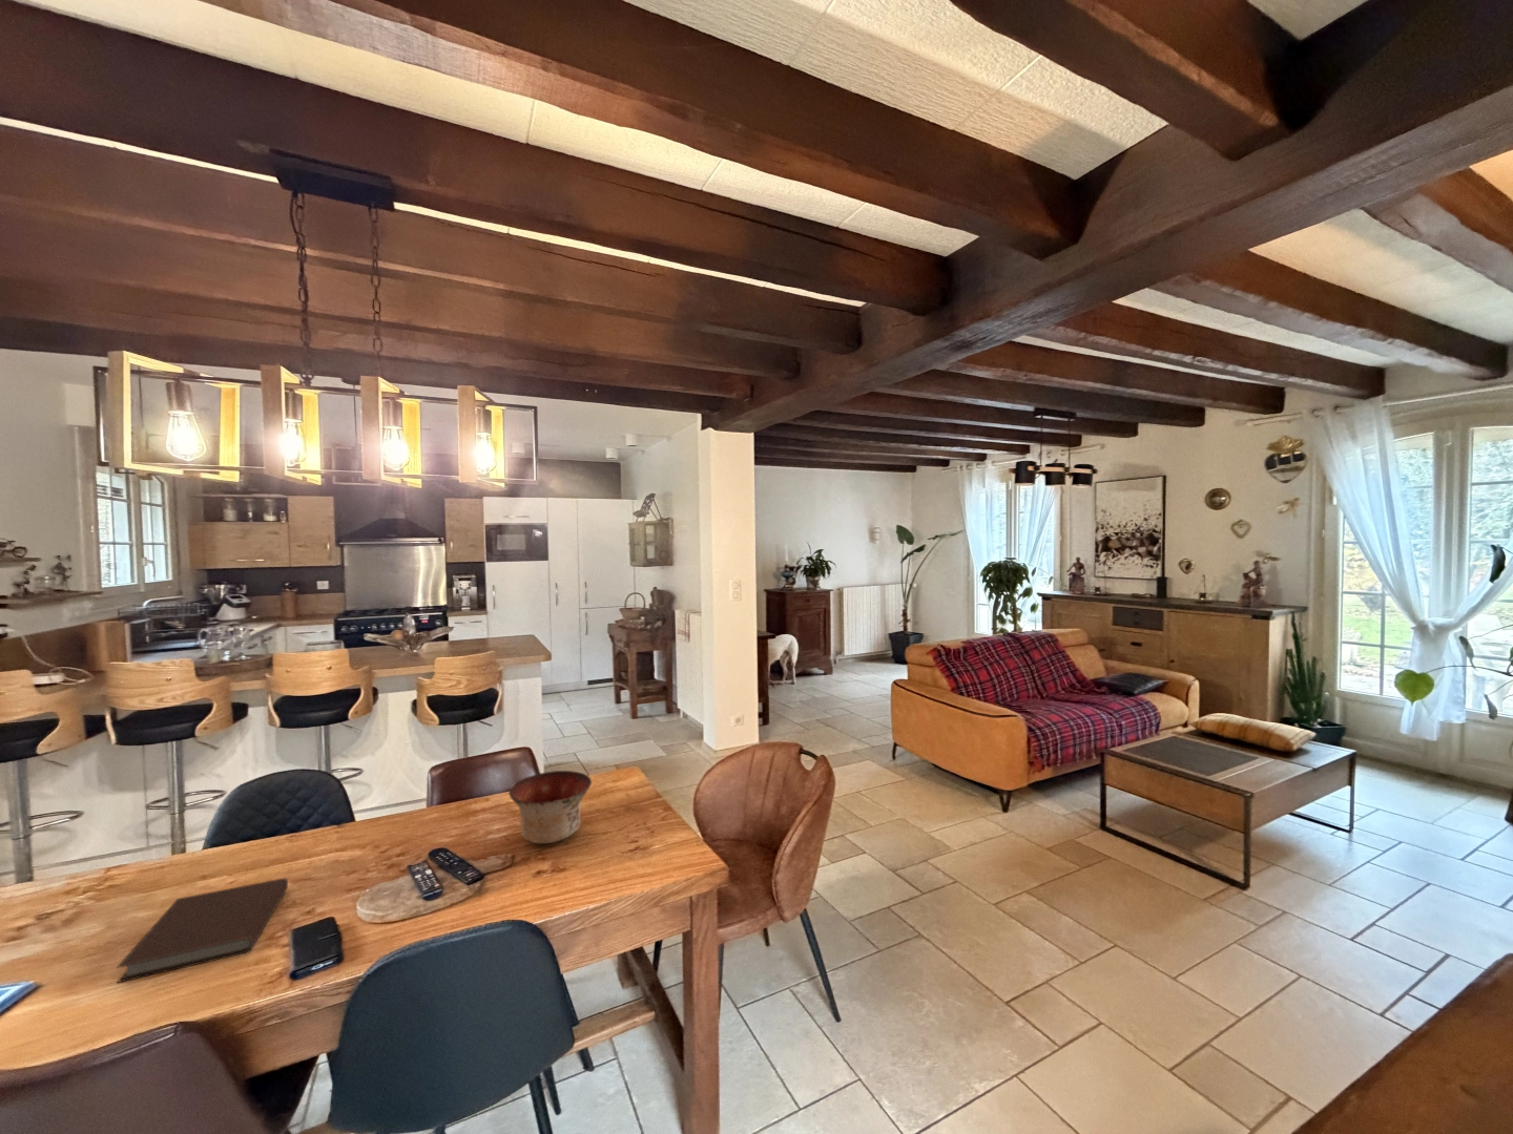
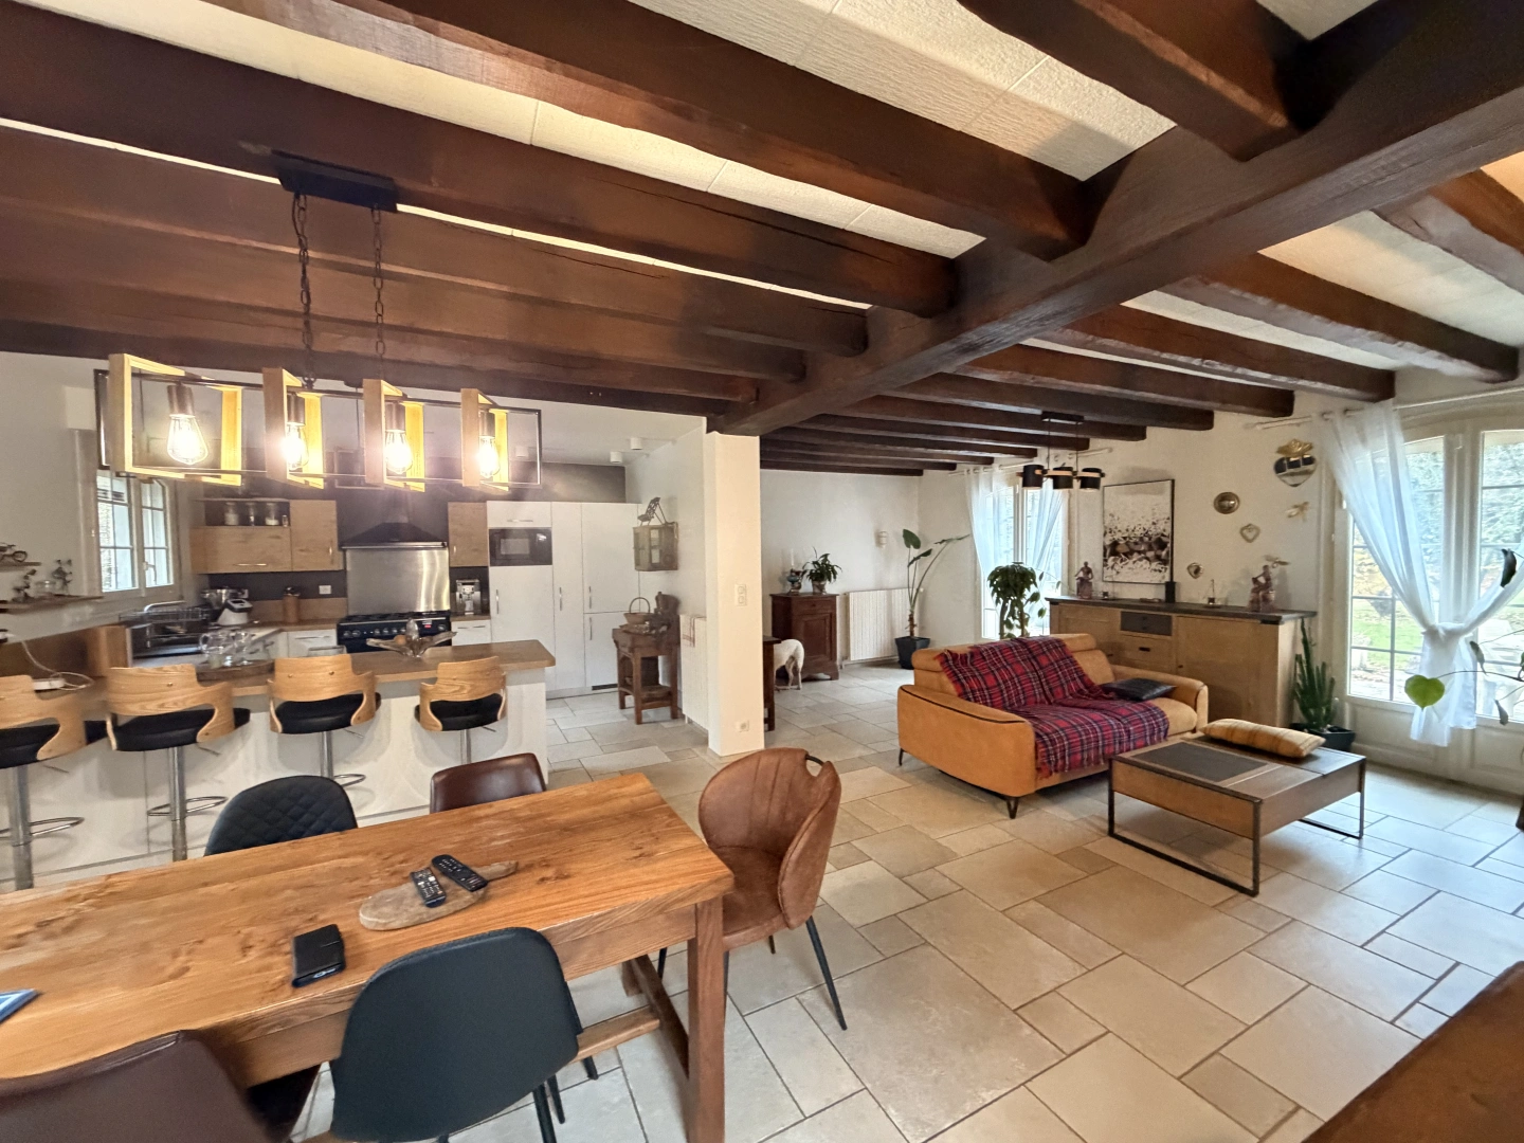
- bowl (550, 811)
- notebook (212, 923)
